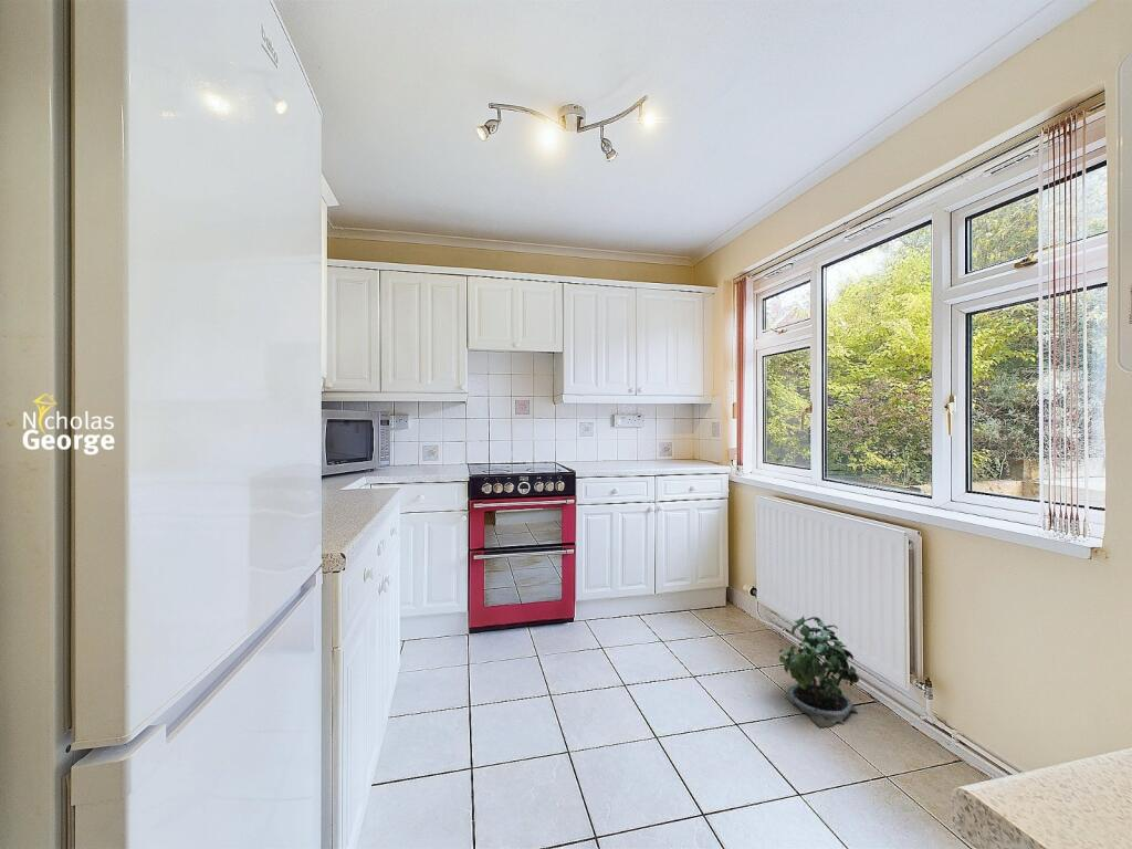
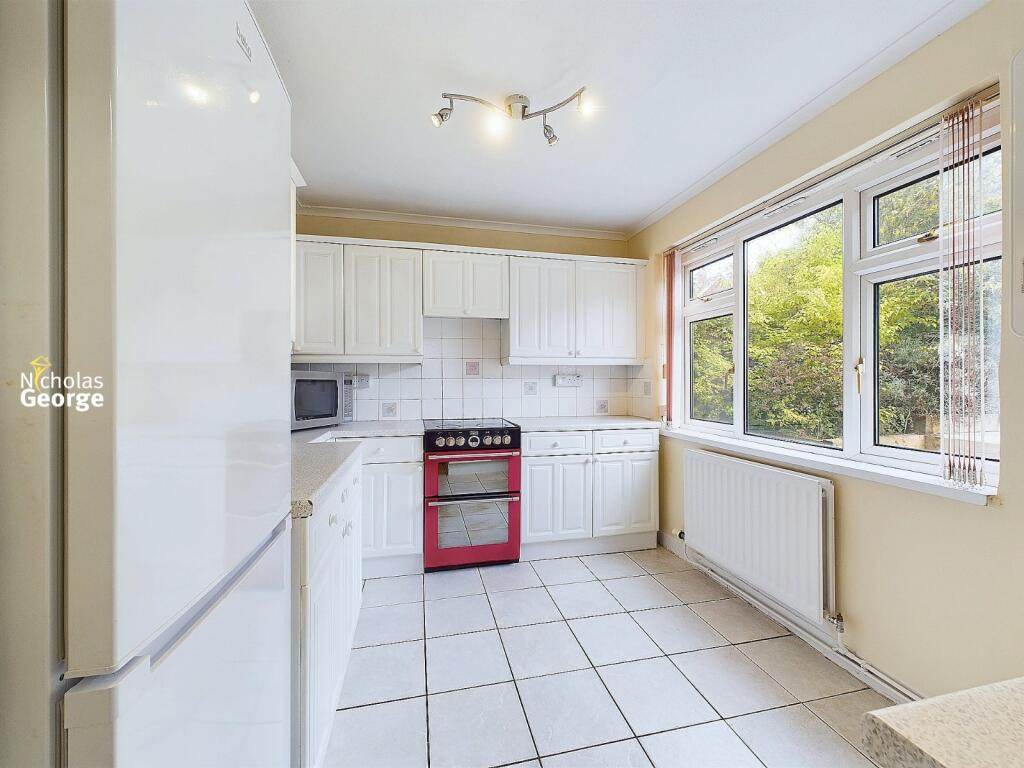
- potted plant (817, 660)
